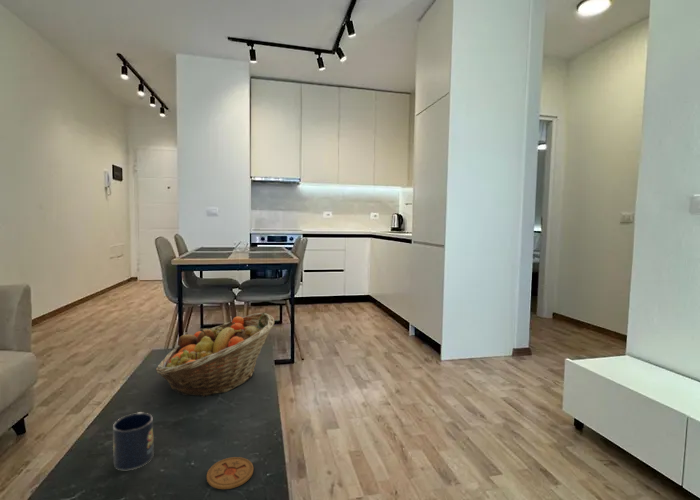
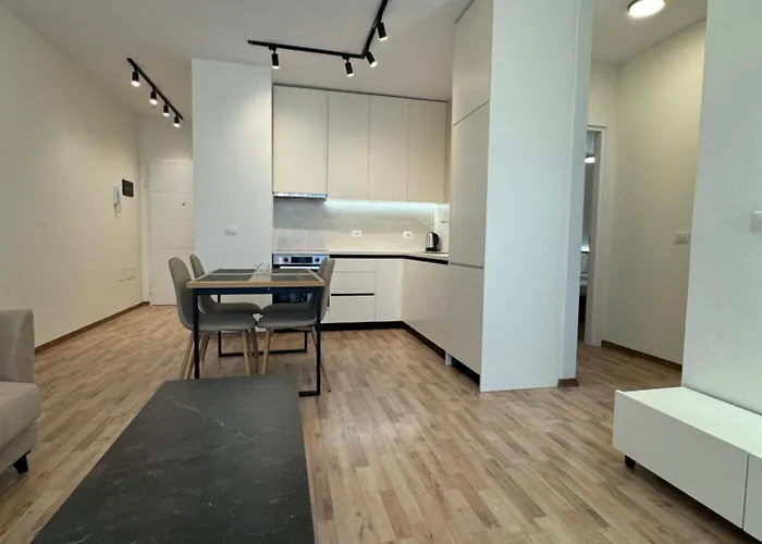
- fruit basket (220, 349)
- mug (135, 435)
- coaster (230, 472)
